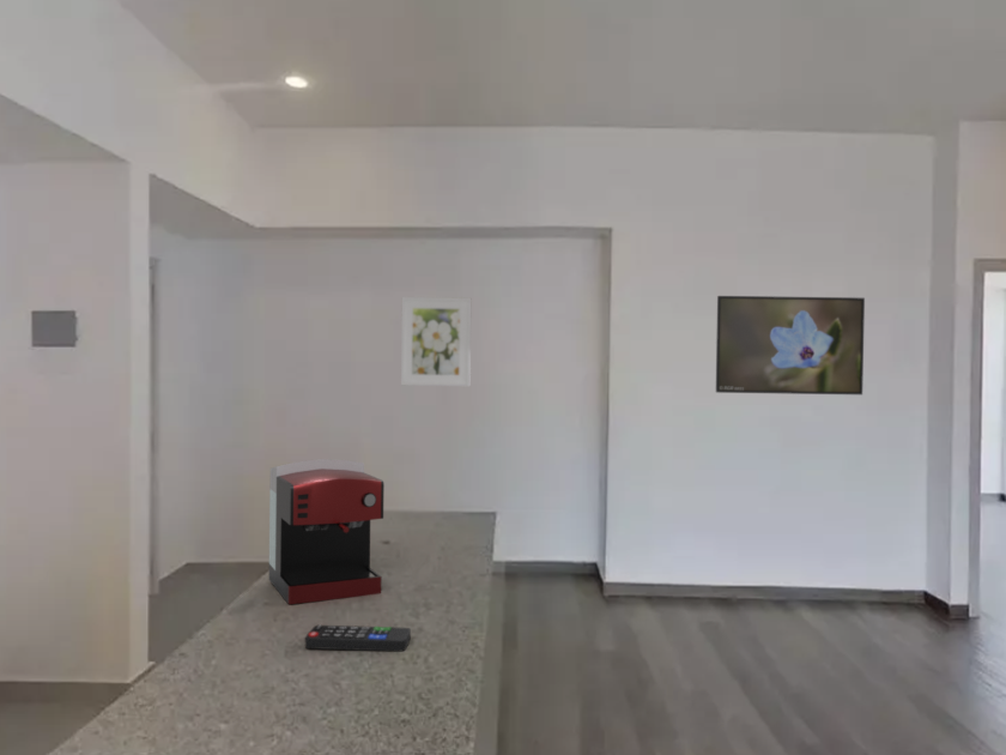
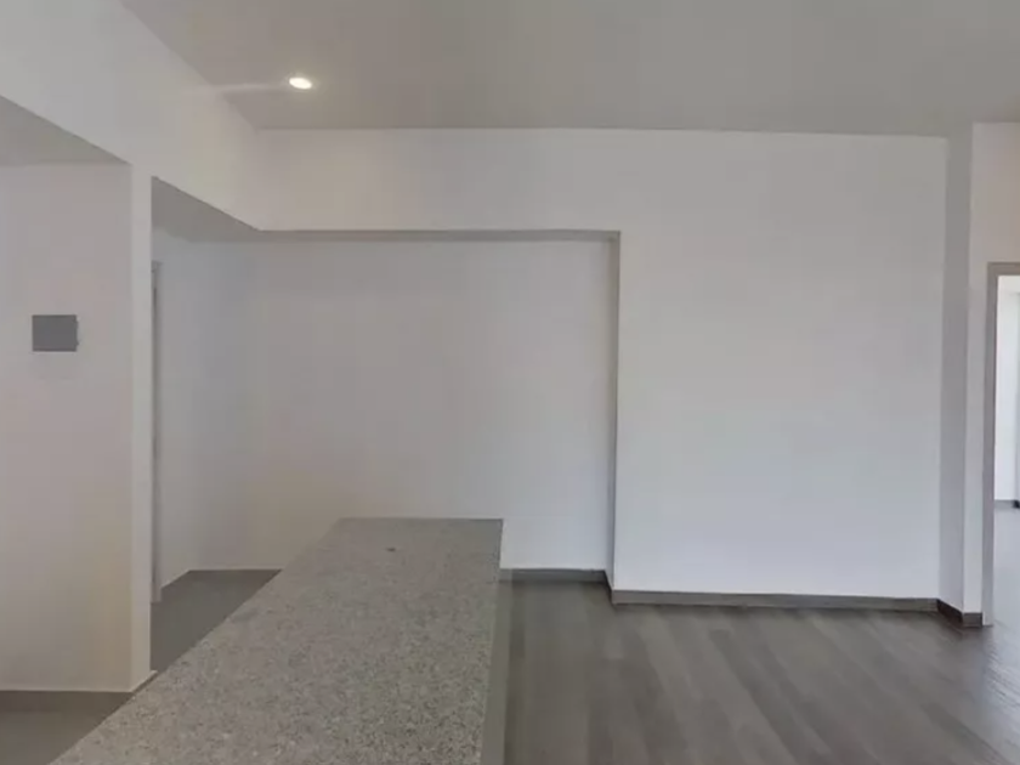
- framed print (436, 342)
- coffee maker (328, 526)
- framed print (789, 345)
- remote control (358, 636)
